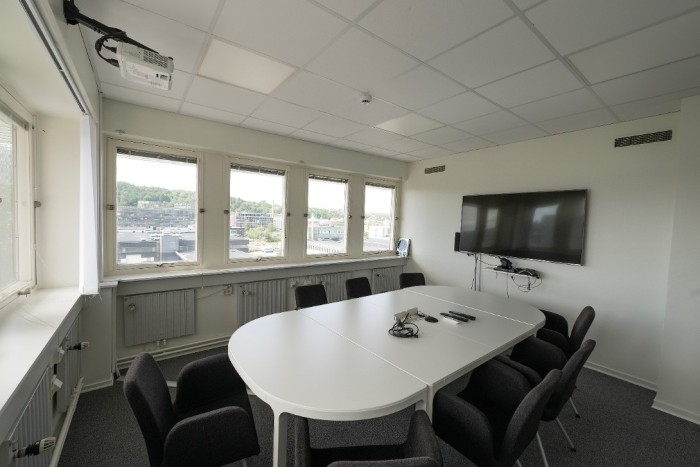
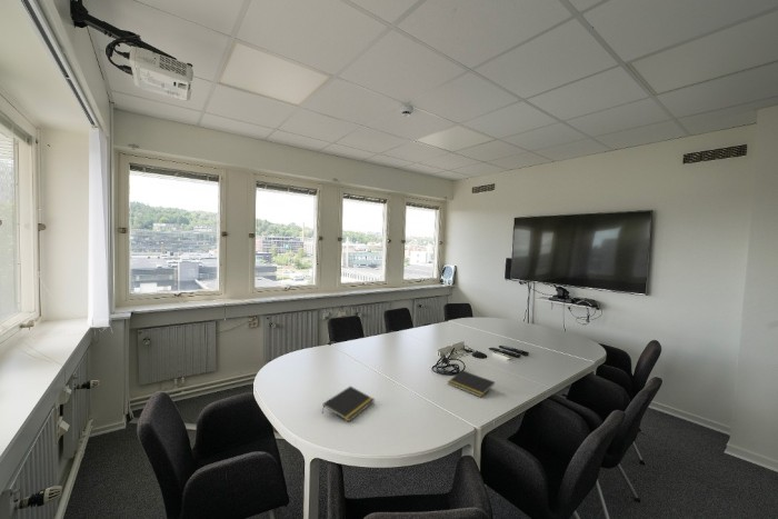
+ notepad (470, 382)
+ notepad (349, 402)
